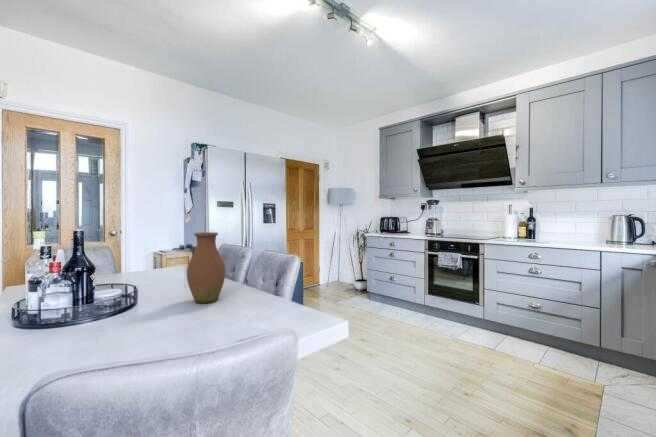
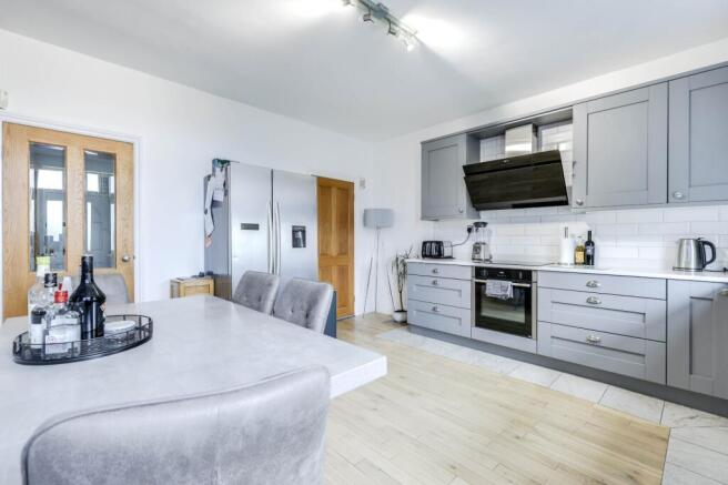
- vase (206, 266)
